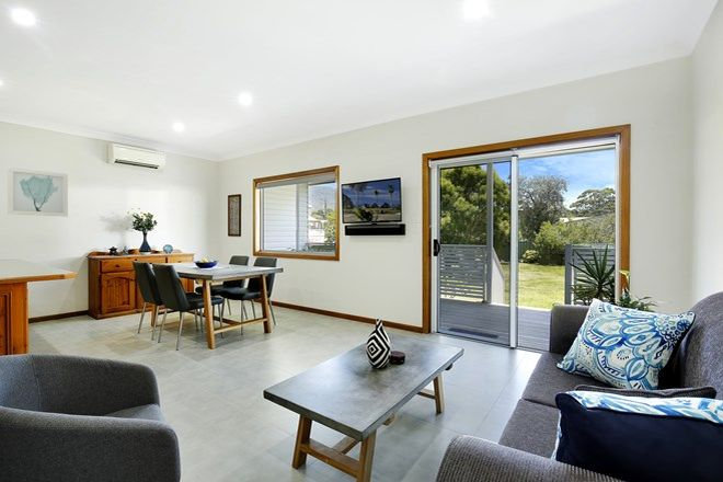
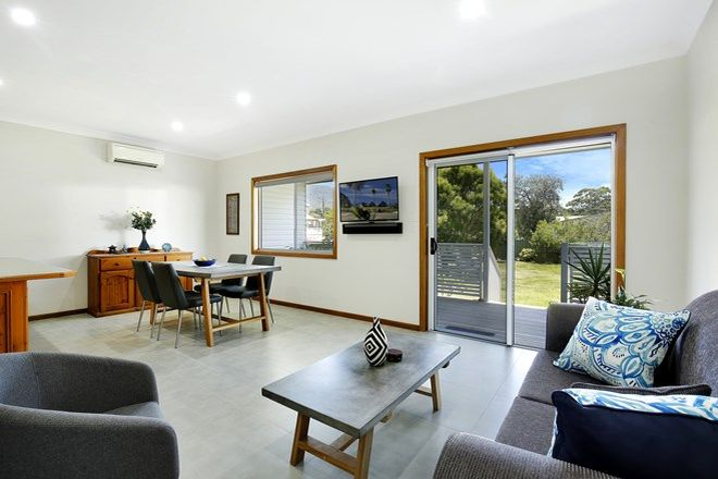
- wall art (38, 193)
